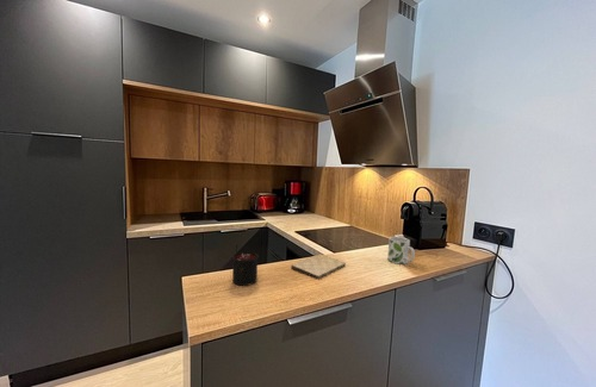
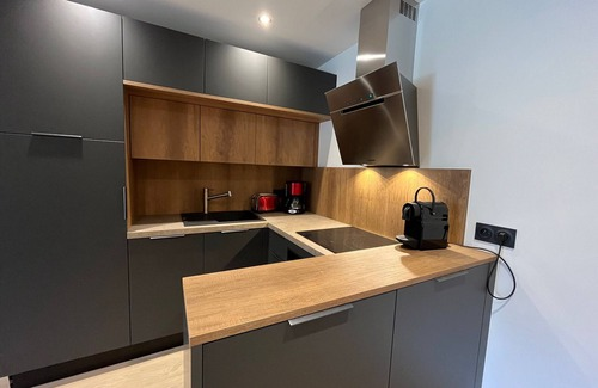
- mug (402, 251)
- candle (244, 262)
- cutting board (318, 264)
